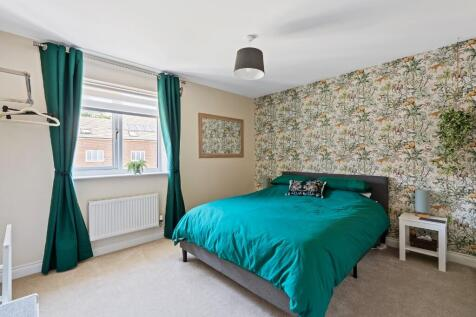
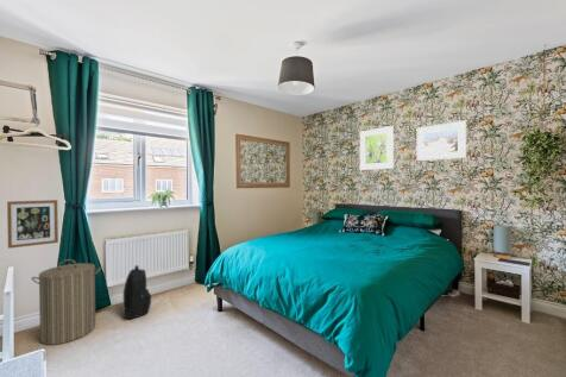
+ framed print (440, 142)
+ laundry hamper (68, 295)
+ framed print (376, 149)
+ backpack (137, 289)
+ wall art (33, 222)
